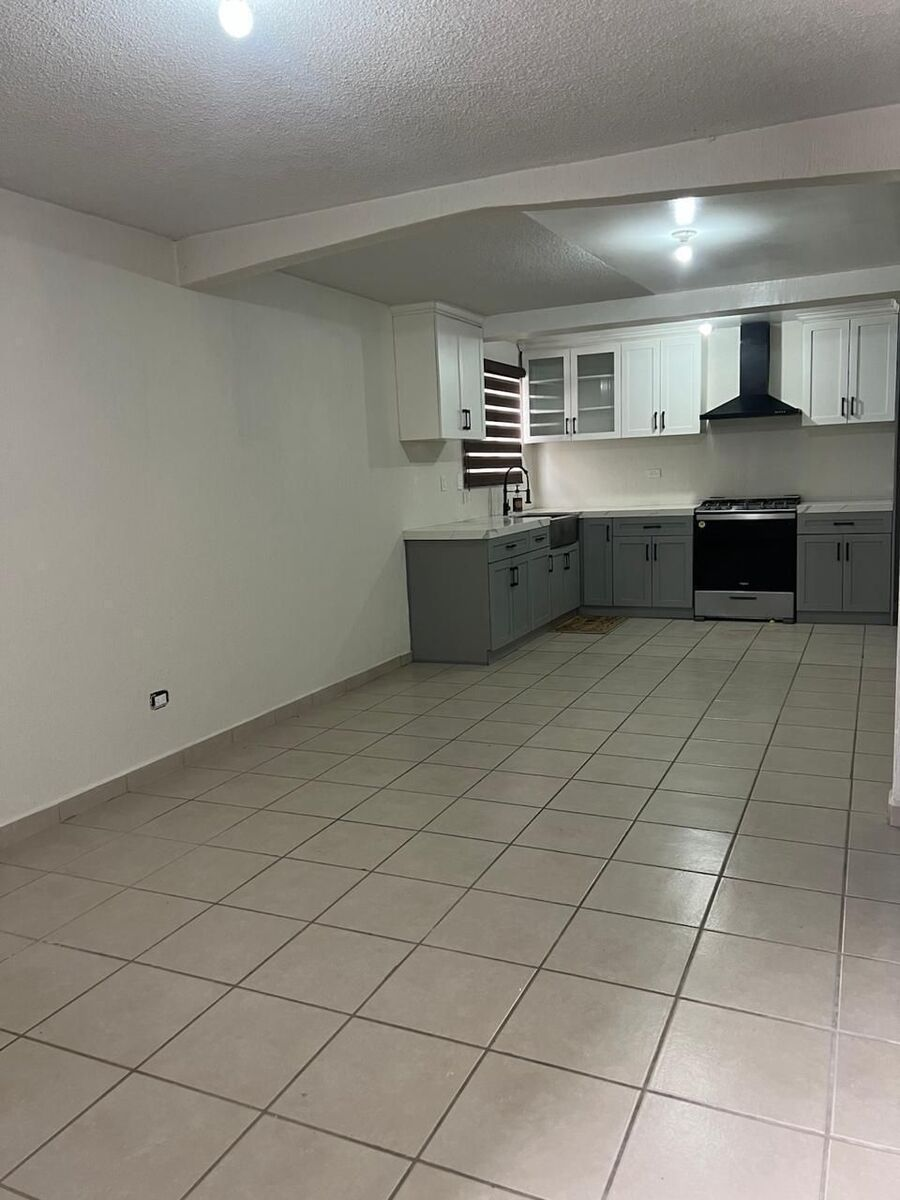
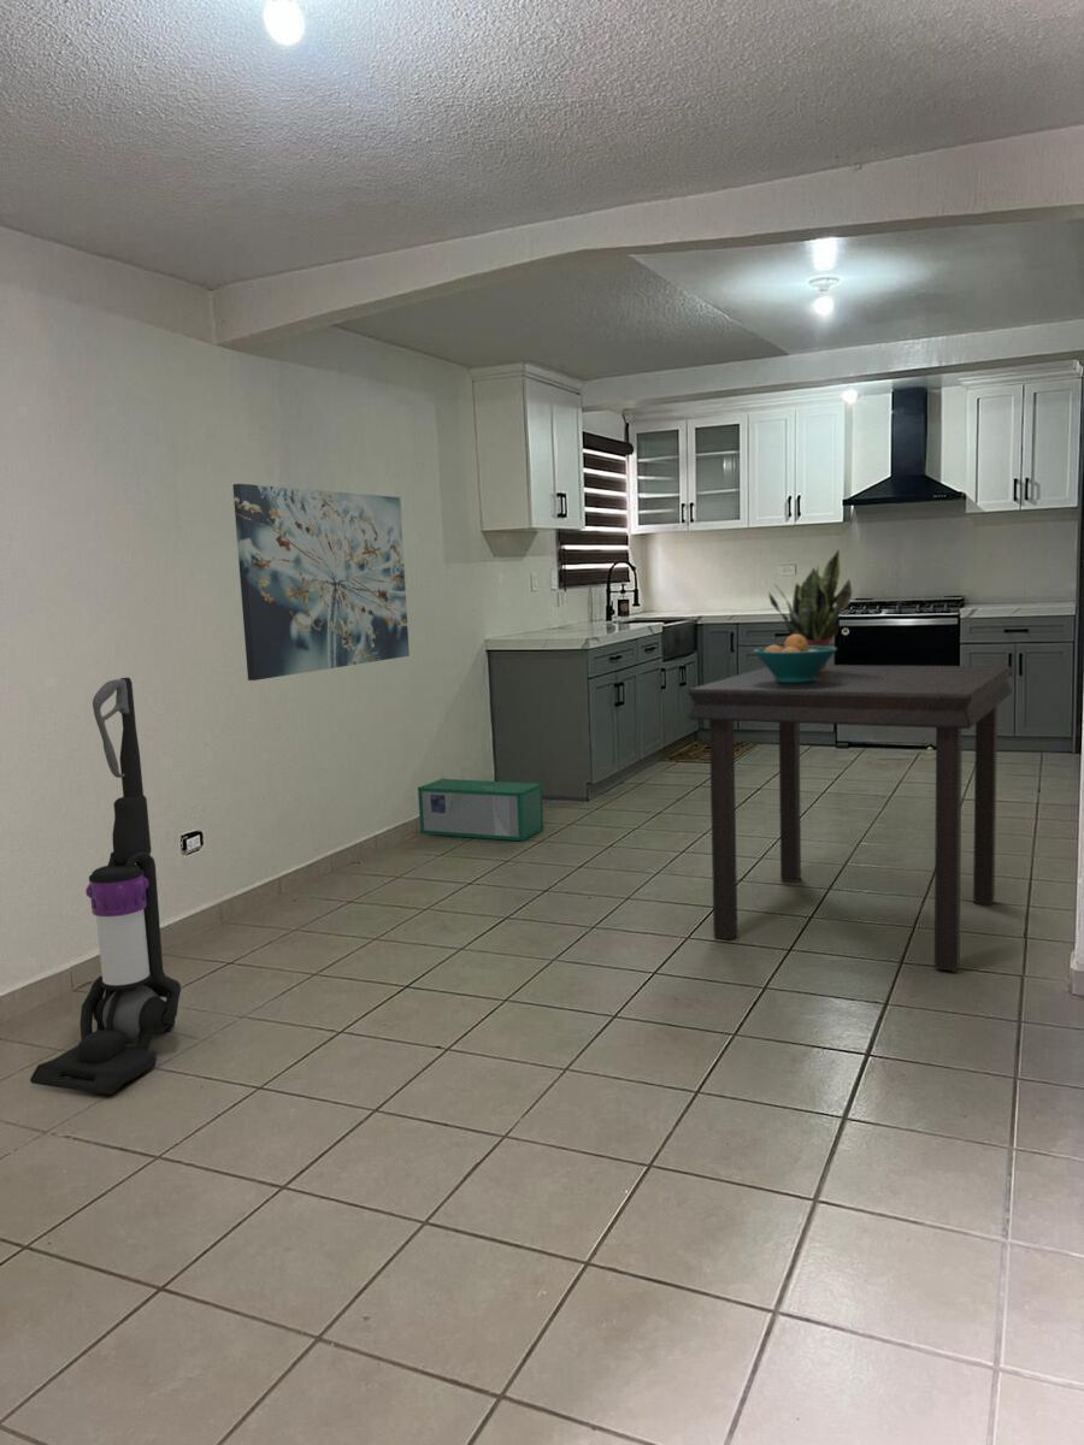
+ vacuum cleaner (106, 874)
+ storage bin (481, 808)
+ potted plant (808, 609)
+ dining table (799, 800)
+ fruit bowl (795, 656)
+ wall art (331, 579)
